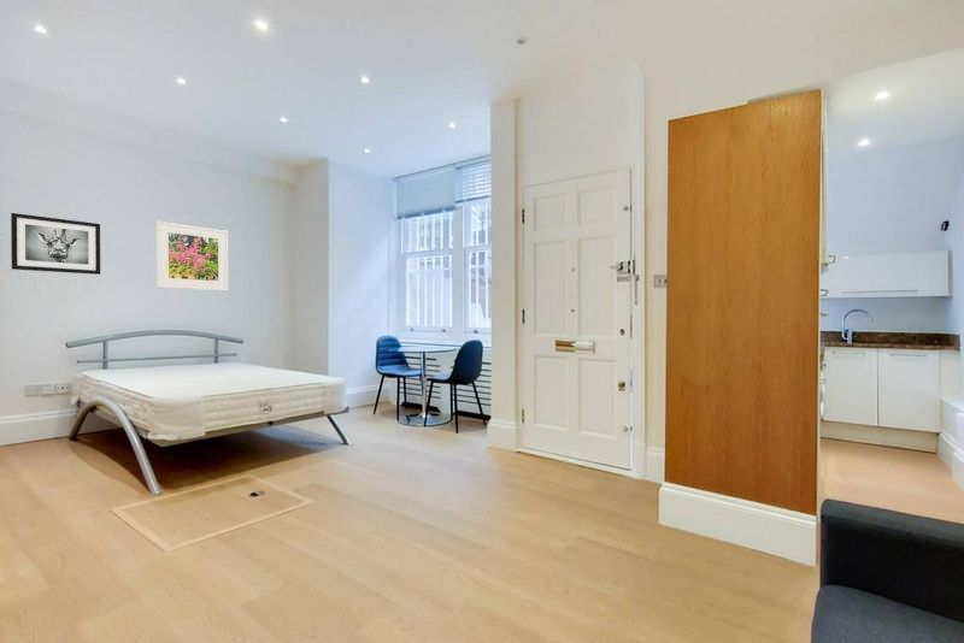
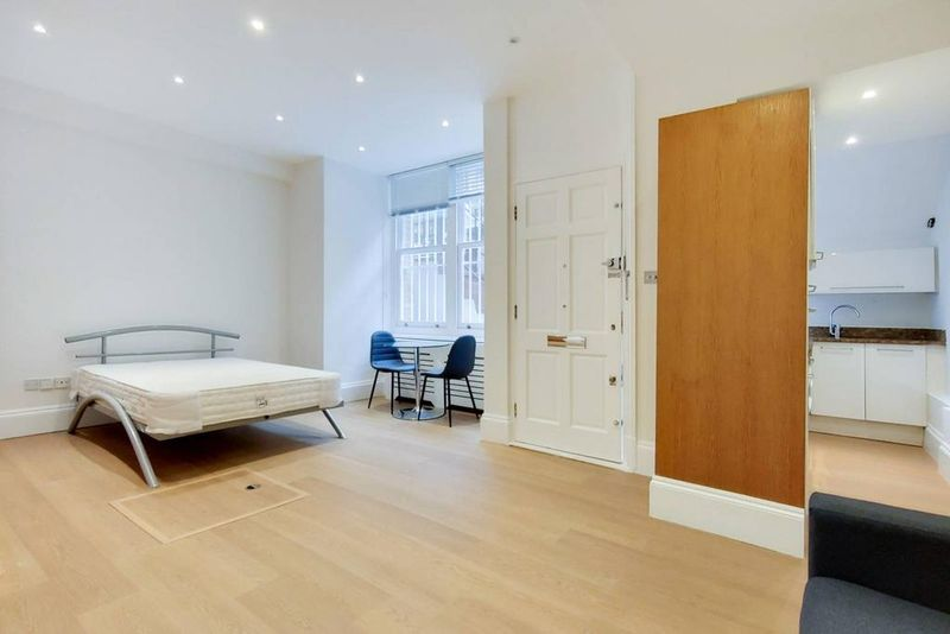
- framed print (194, 258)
- wall art (58, 244)
